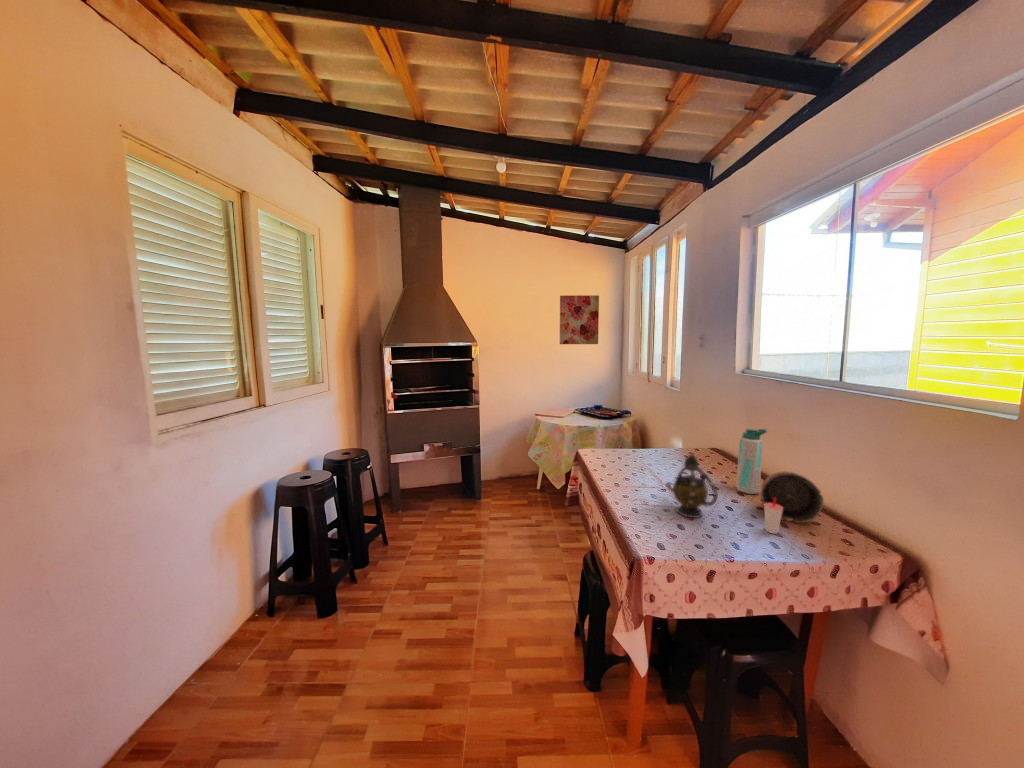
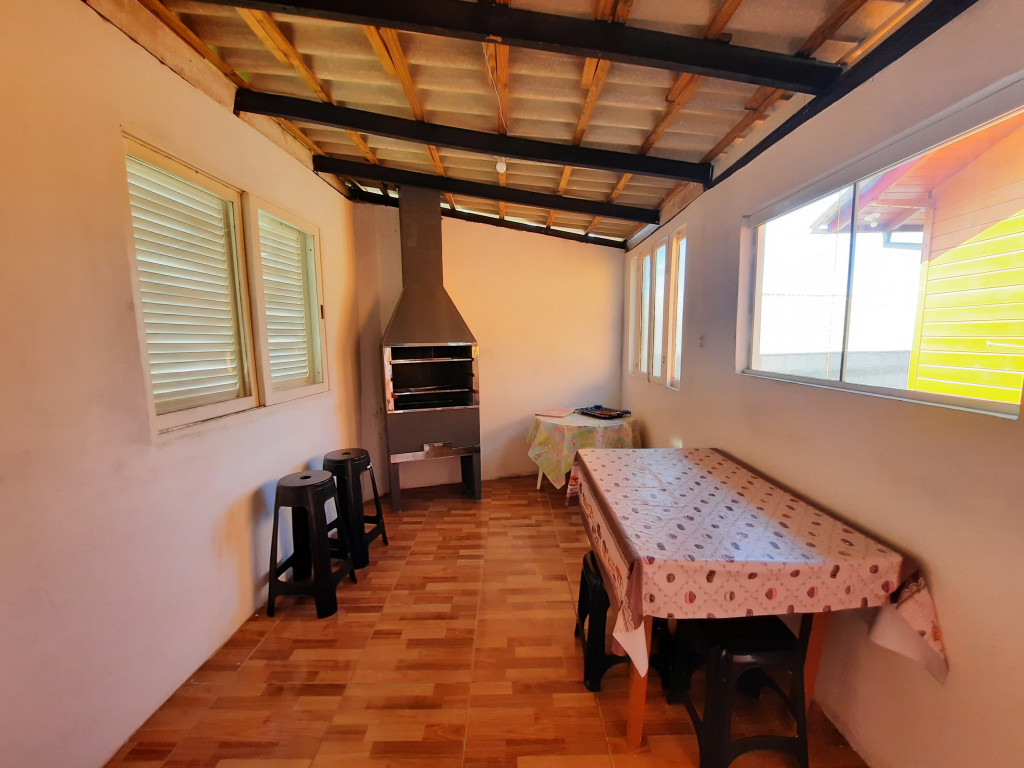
- water bottle (751, 460)
- cup (772, 514)
- wall art (579, 320)
- bowl (787, 490)
- teapot (684, 479)
